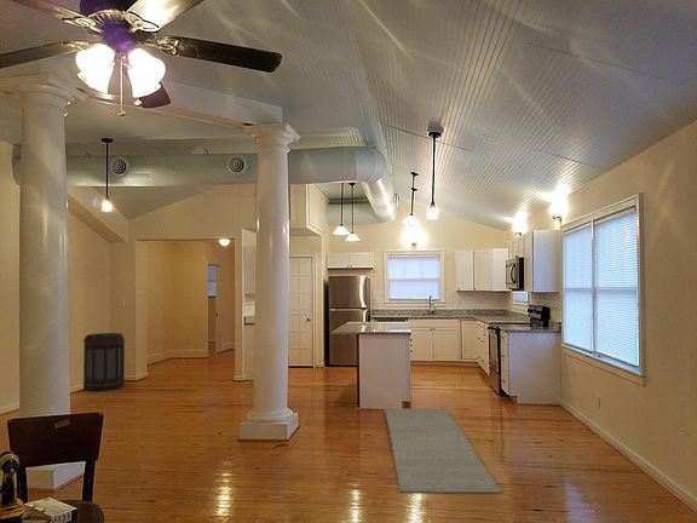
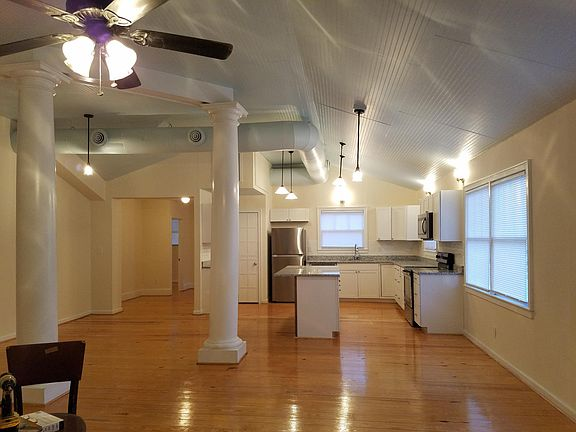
- rug (428, 439)
- trash can (103, 360)
